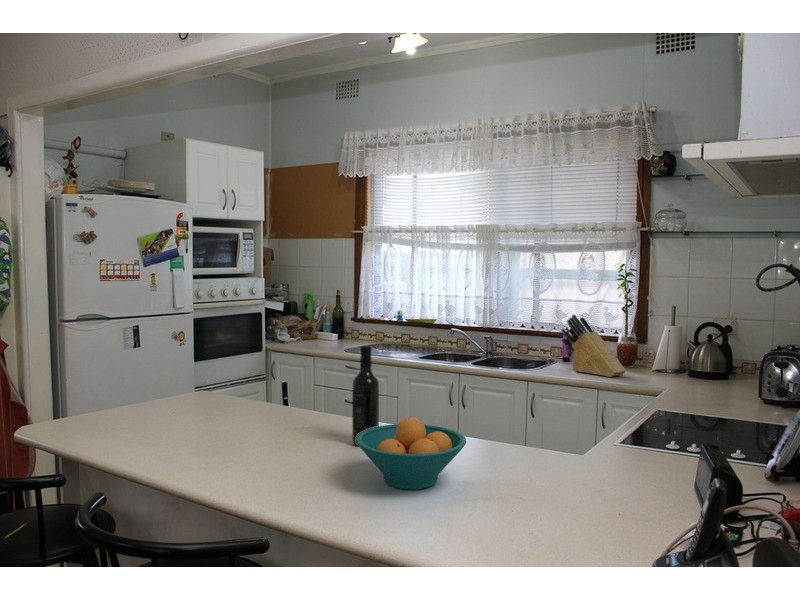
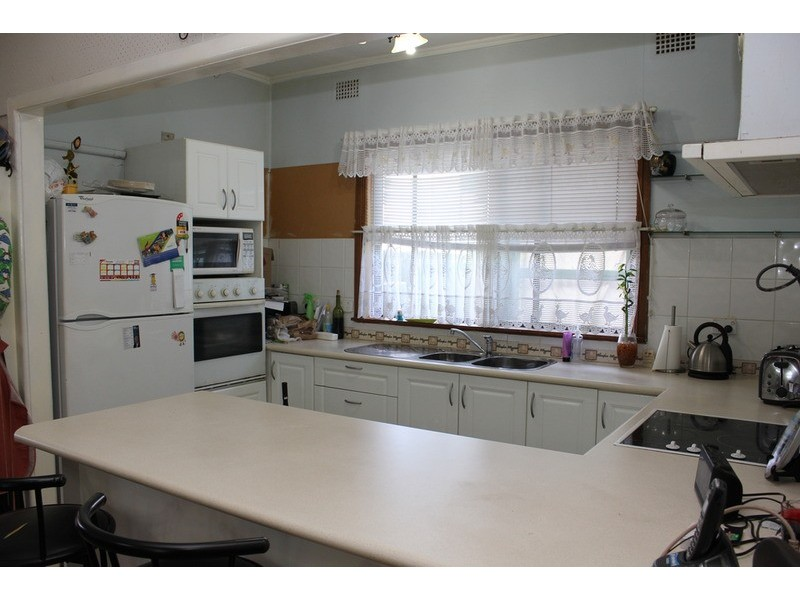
- fruit bowl (410, 449)
- knife block (592, 344)
- wine bottle (365, 395)
